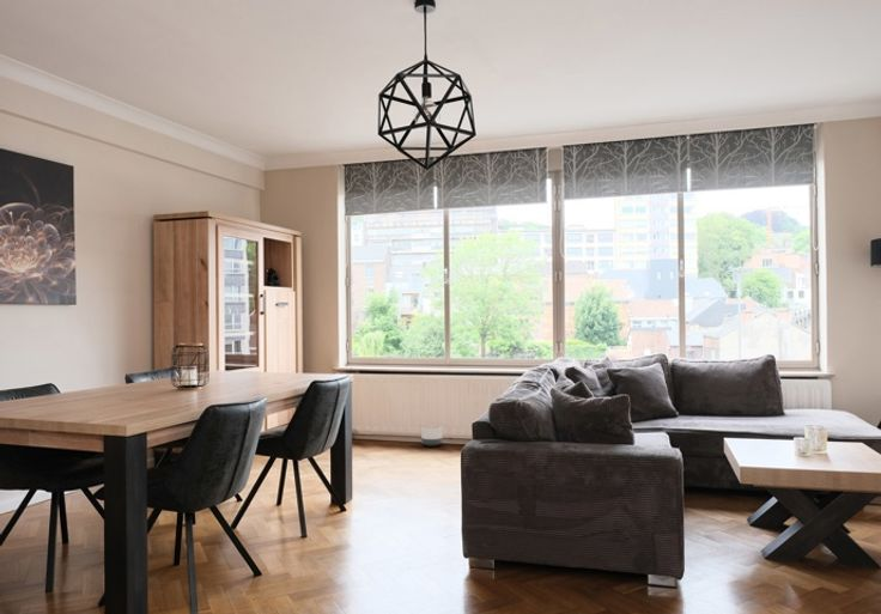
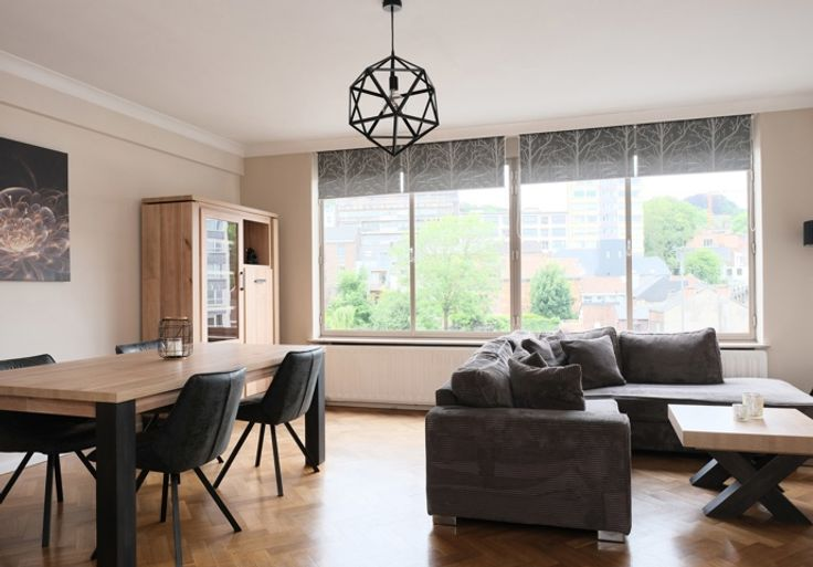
- planter (431, 436)
